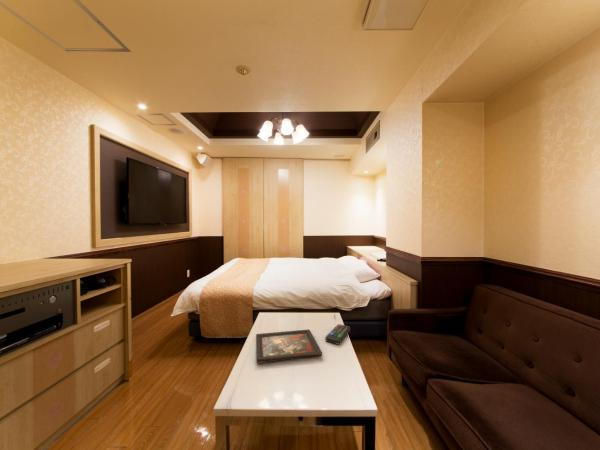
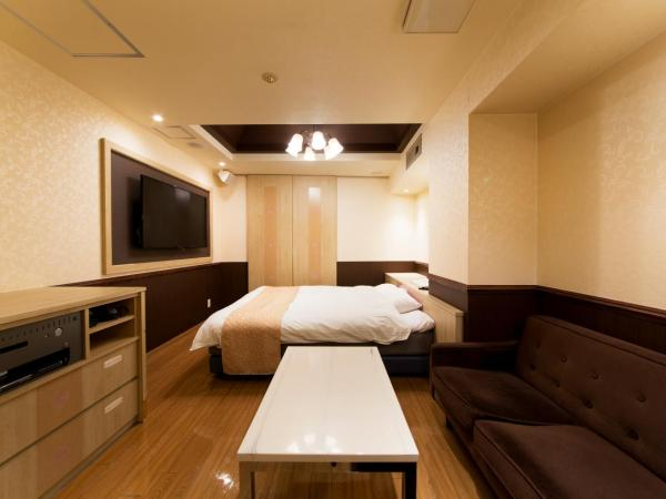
- remote control (338, 333)
- decorative tray (286, 343)
